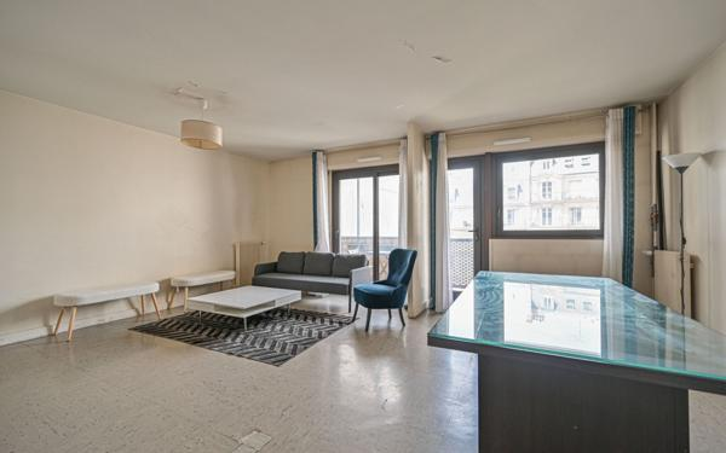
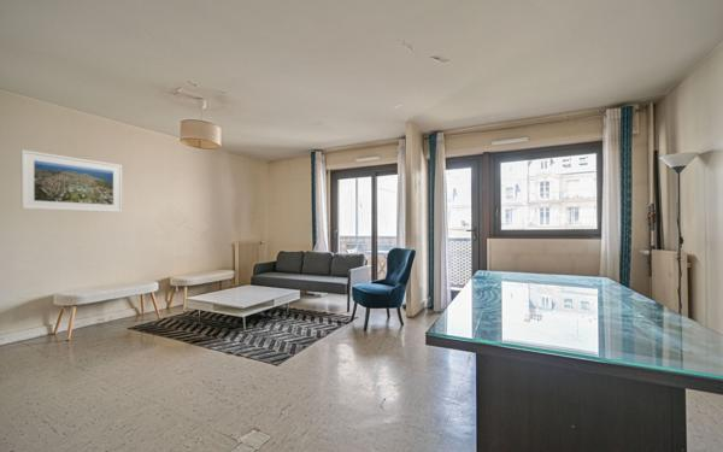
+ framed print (76, 184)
